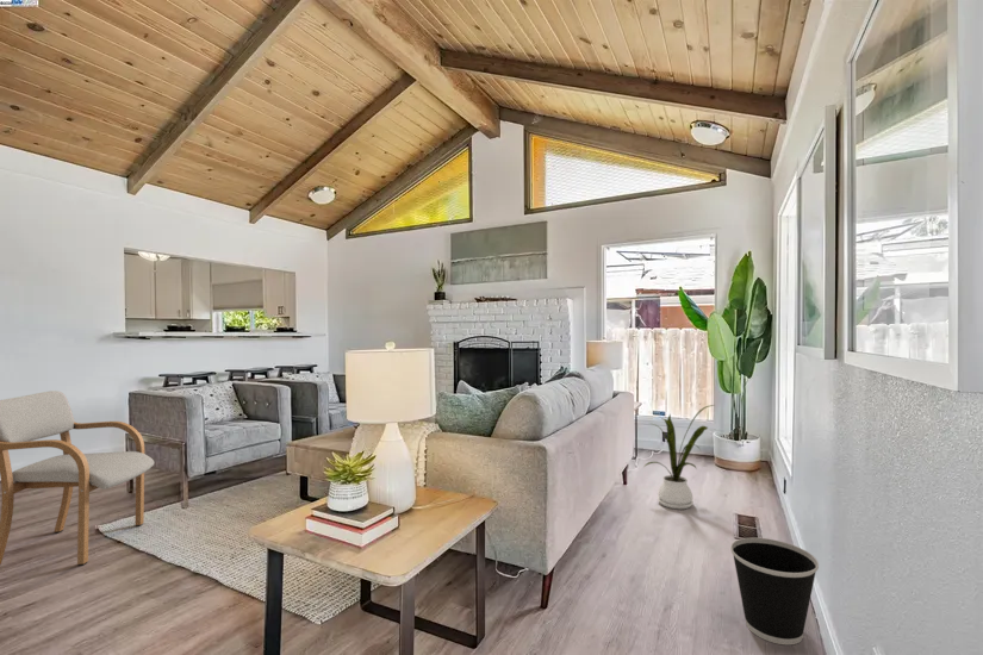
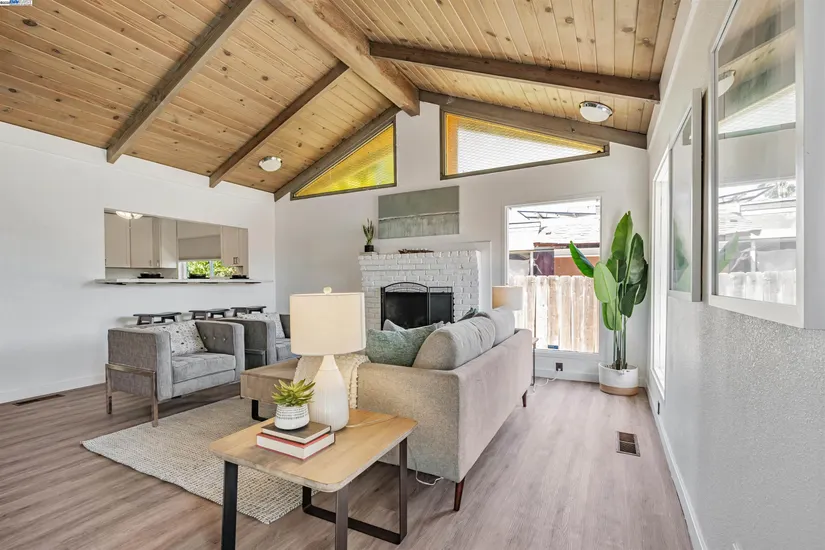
- wastebasket (772, 591)
- house plant (679, 453)
- armchair (79, 469)
